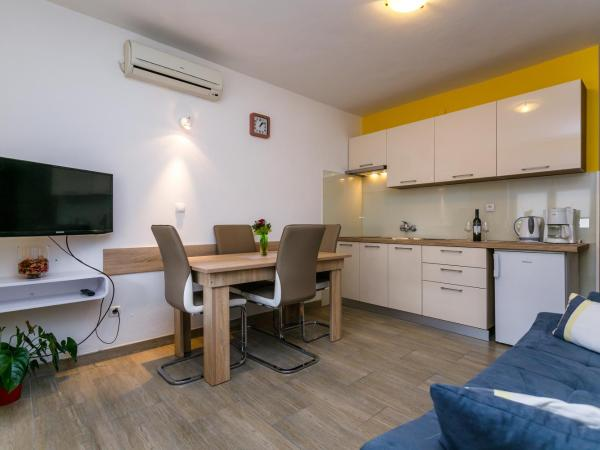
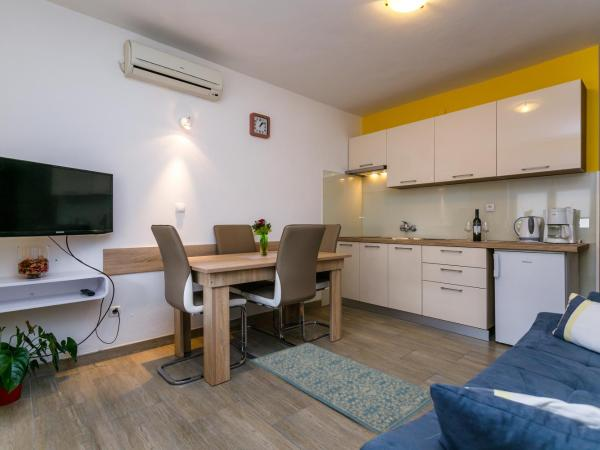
+ rug (334, 375)
